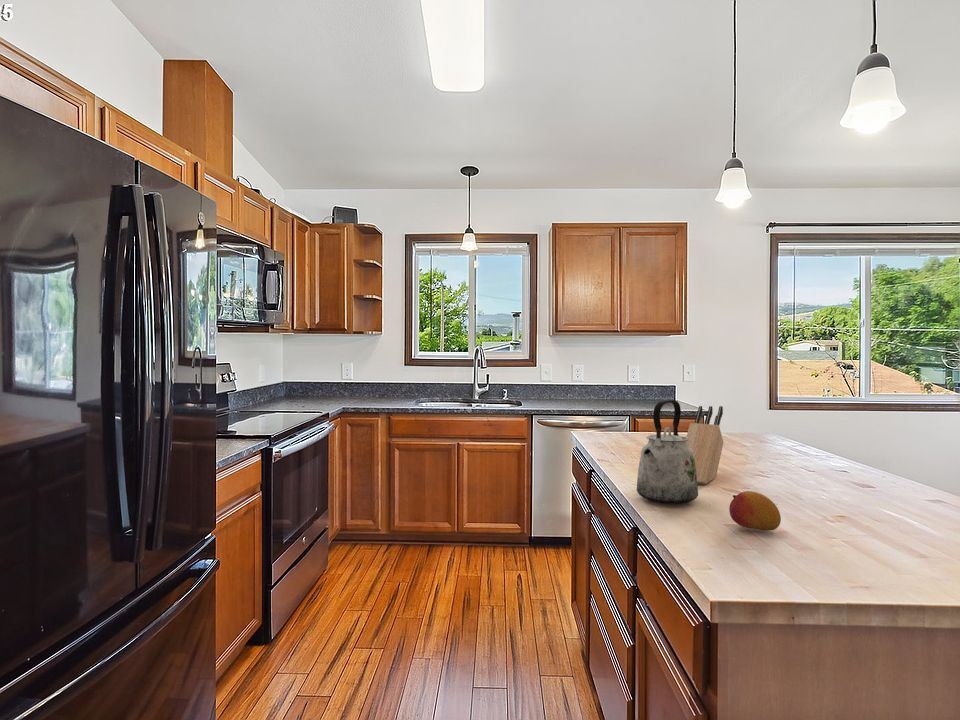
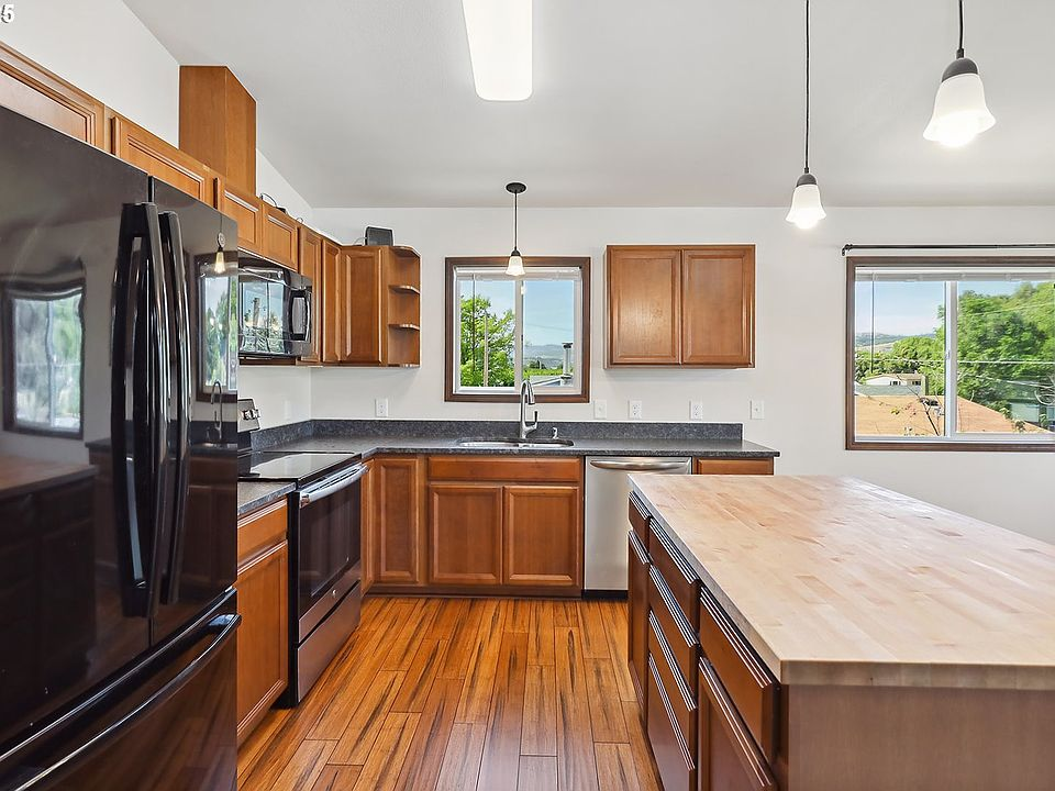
- knife block (701, 441)
- fruit (754, 510)
- kettle (662, 451)
